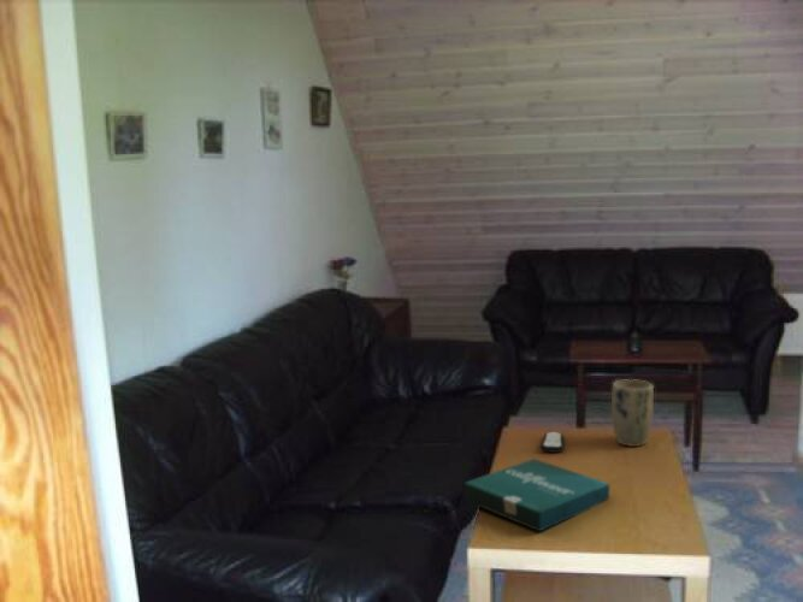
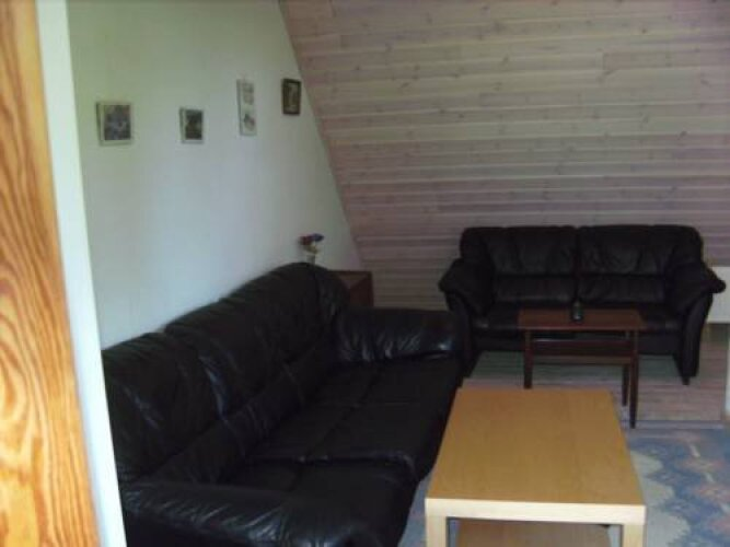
- remote control (553, 441)
- pizza box (536, 491)
- plant pot (632, 413)
